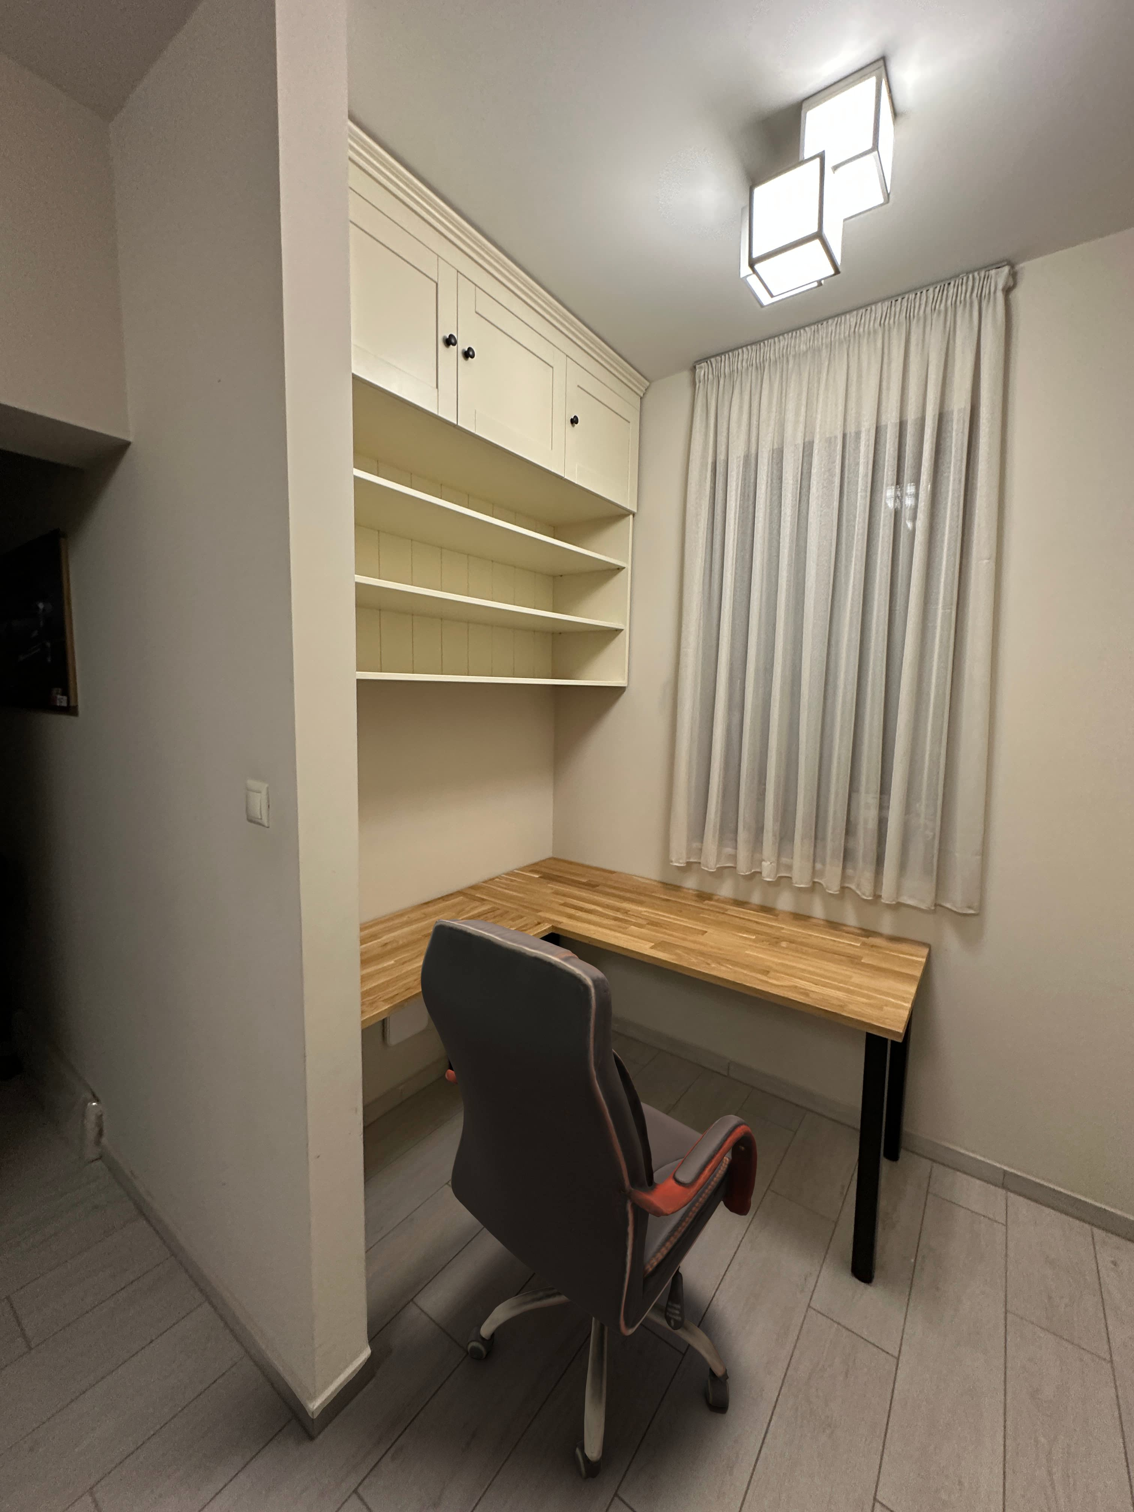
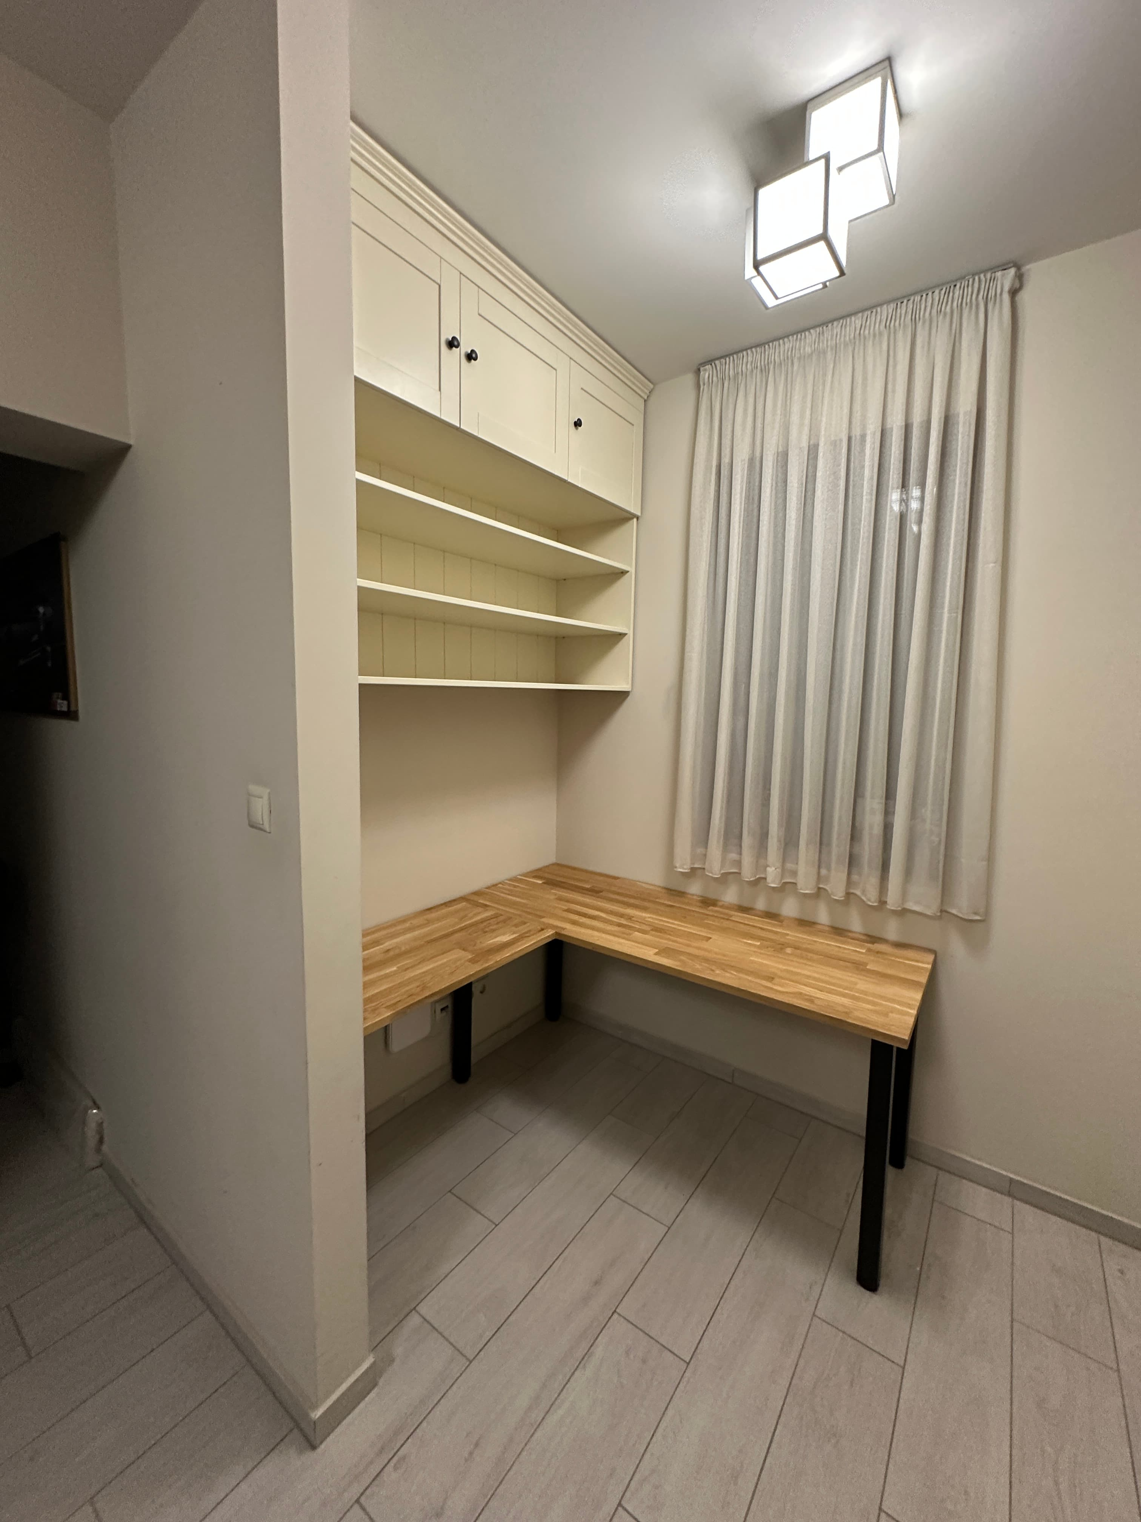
- office chair (593, 1127)
